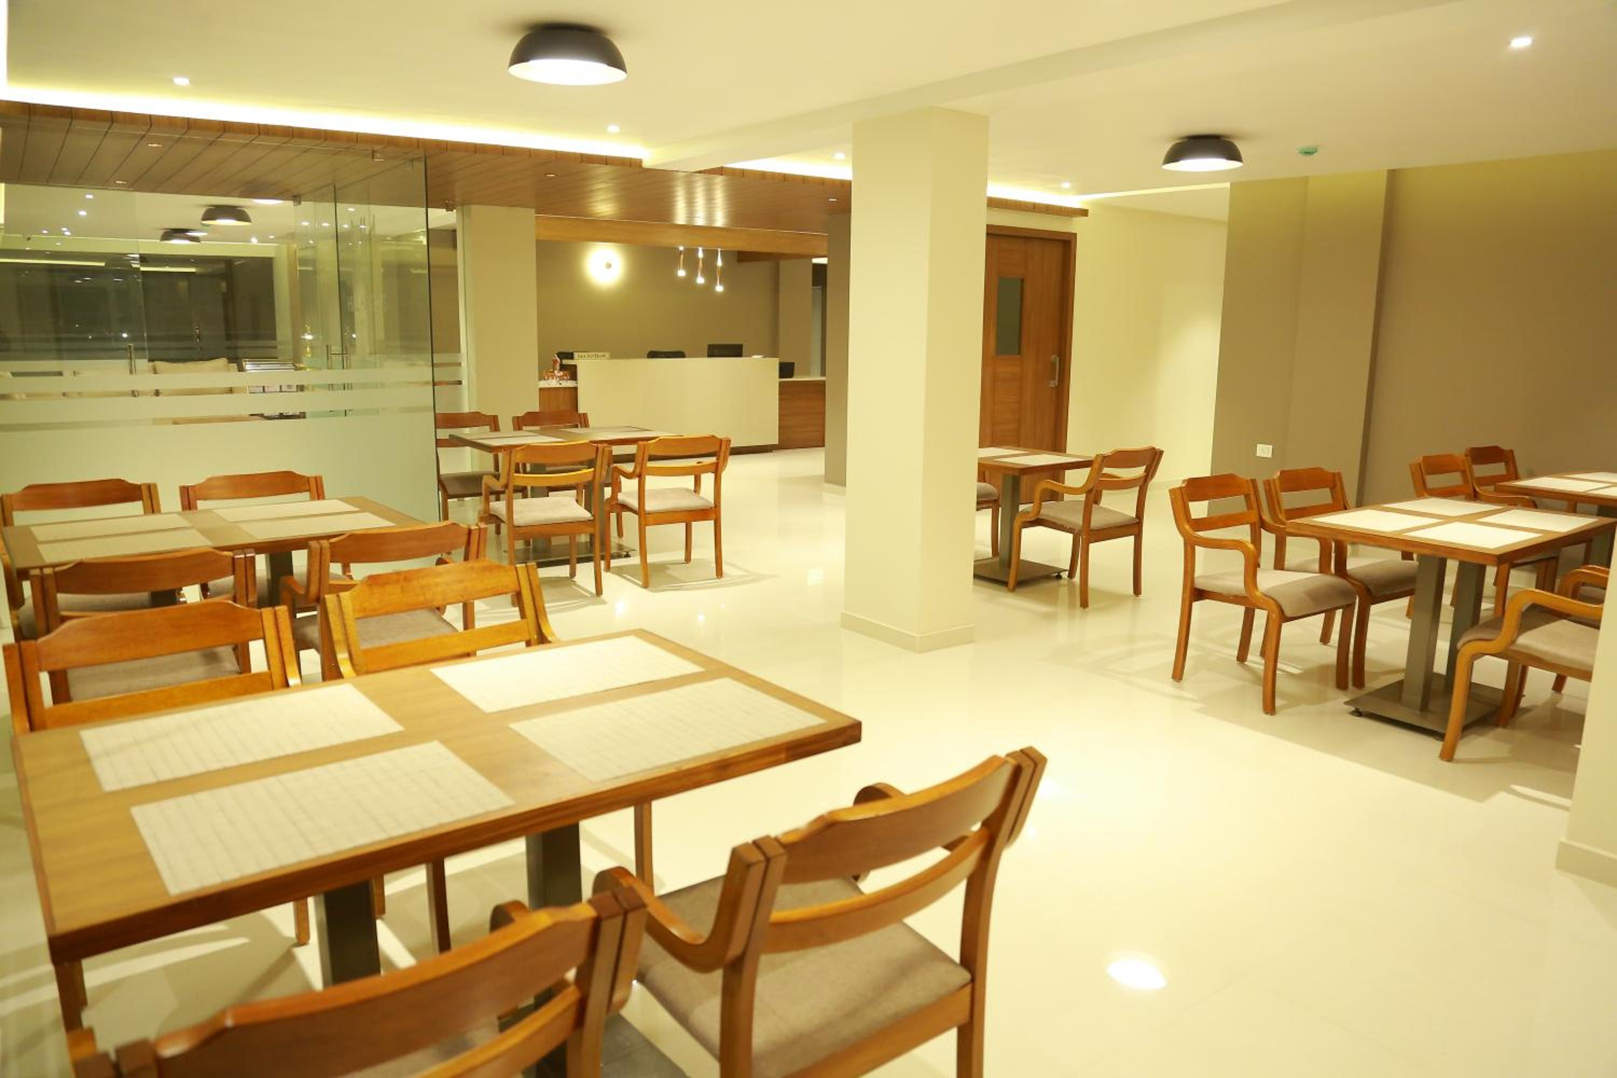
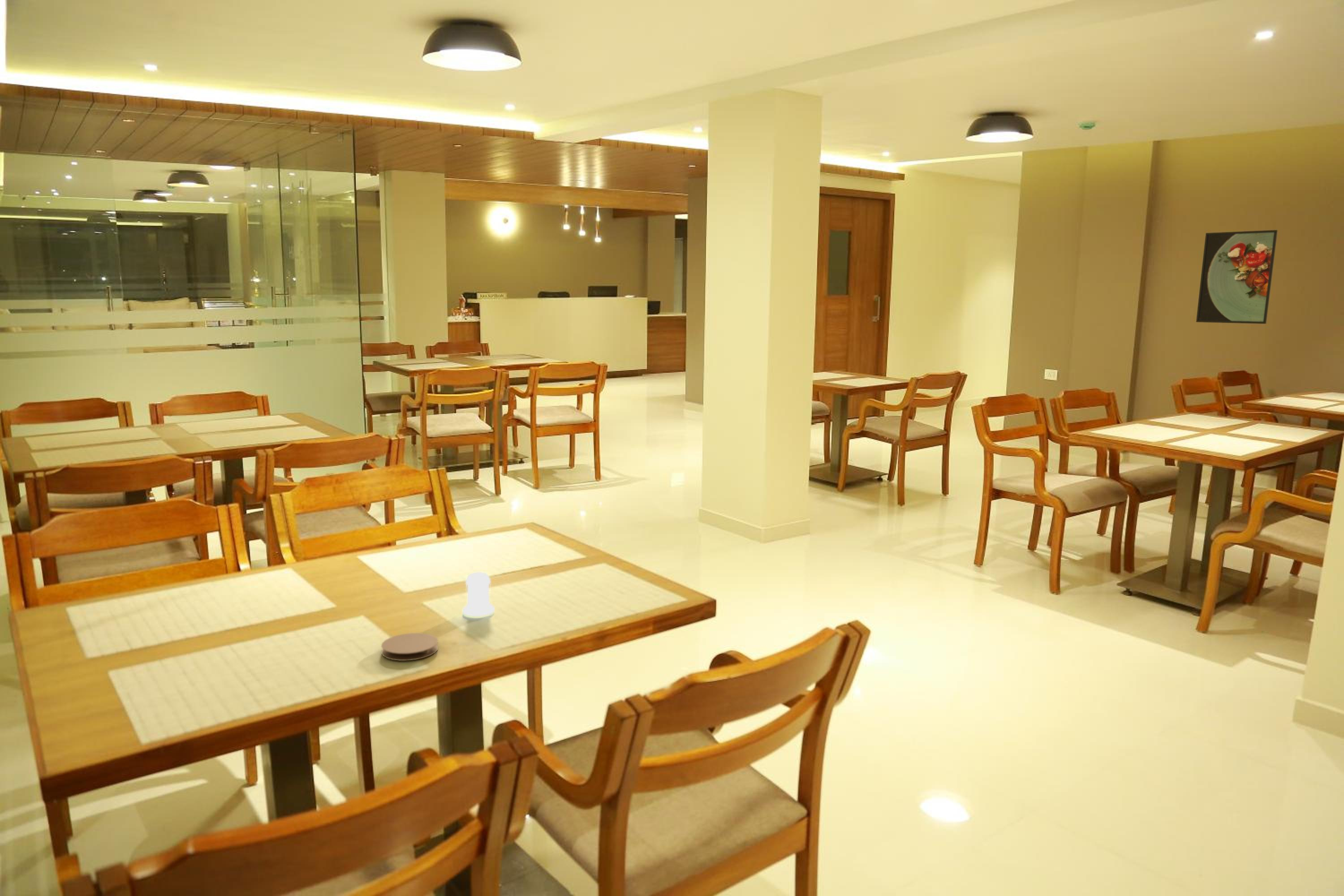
+ salt shaker (478, 592)
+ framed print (1235, 277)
+ coaster (410, 646)
